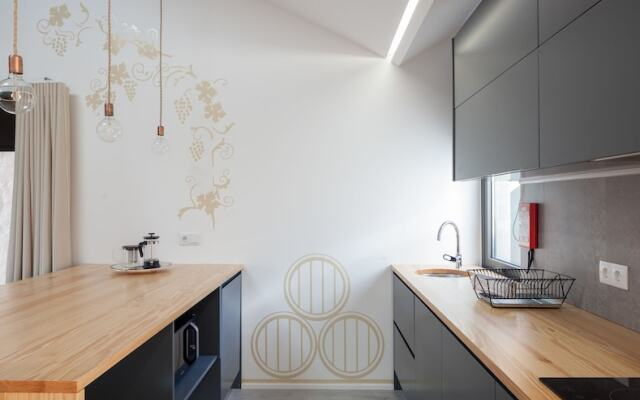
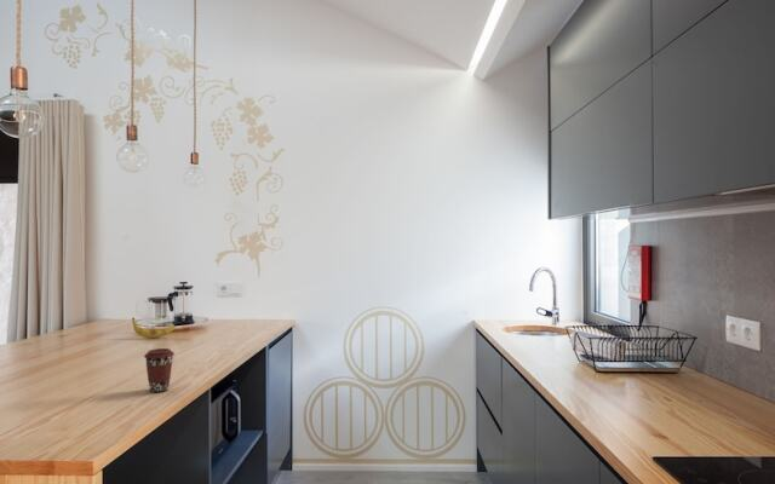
+ banana (154, 330)
+ coffee cup (159, 369)
